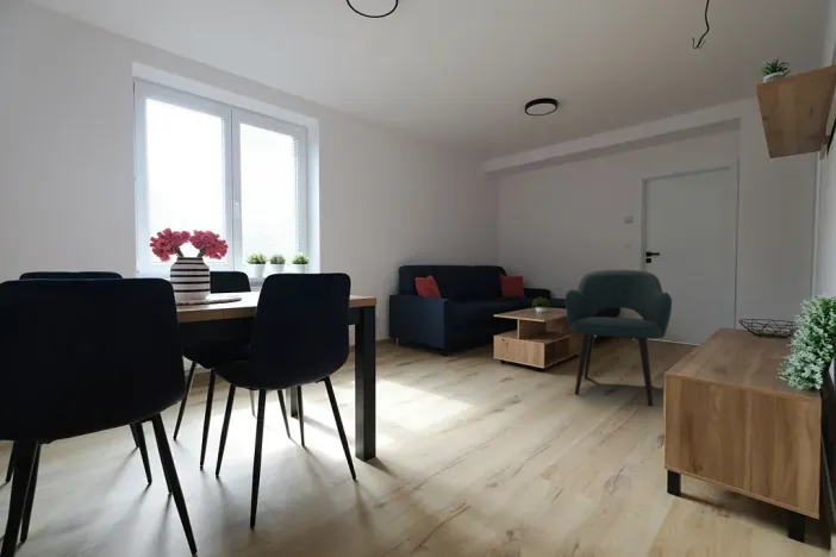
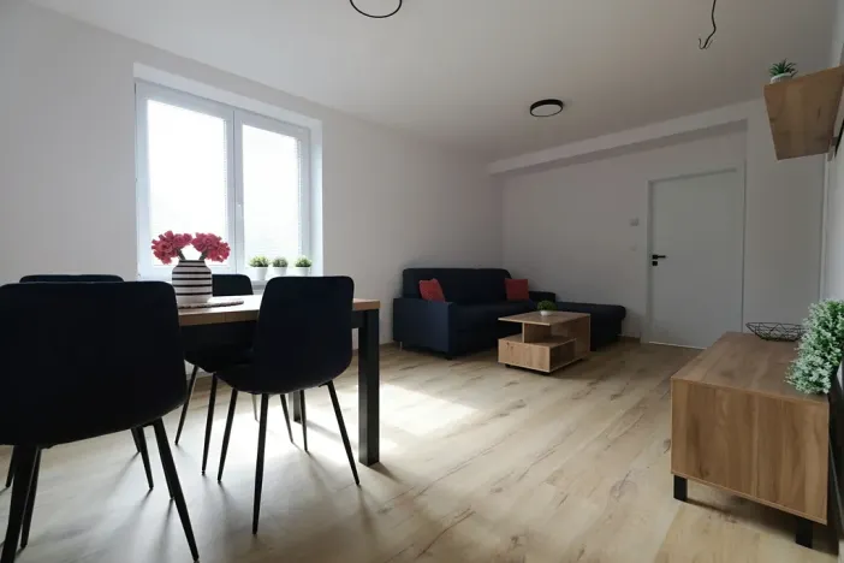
- armchair (616, 328)
